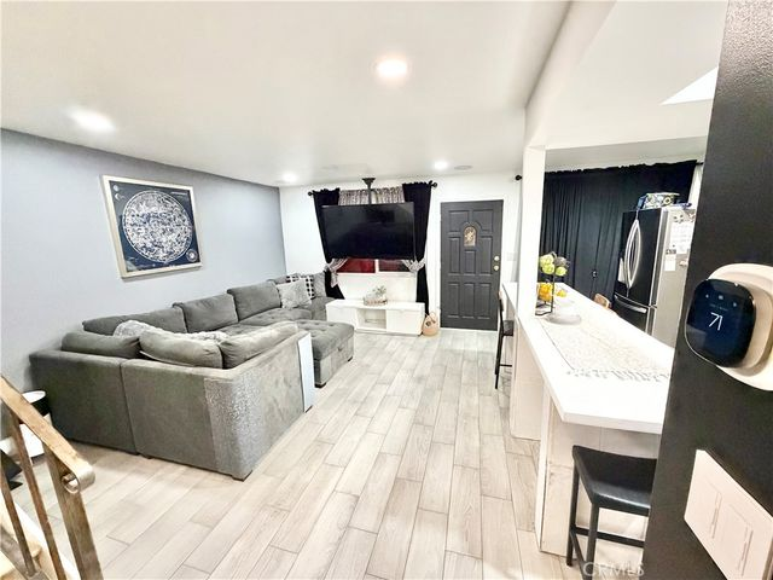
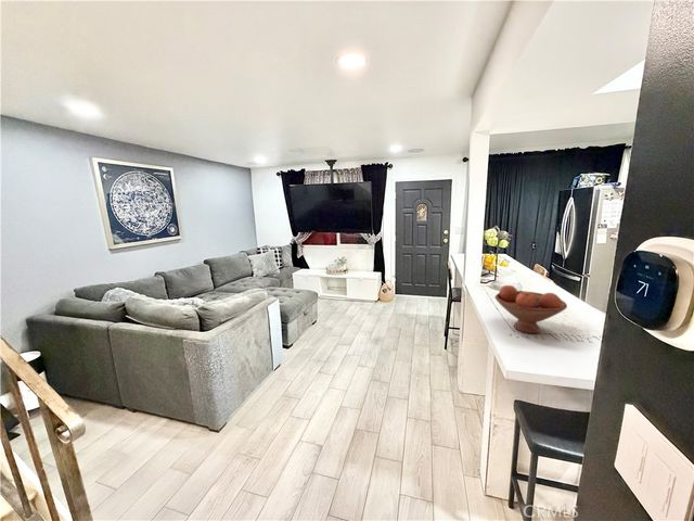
+ fruit bowl (528, 308)
